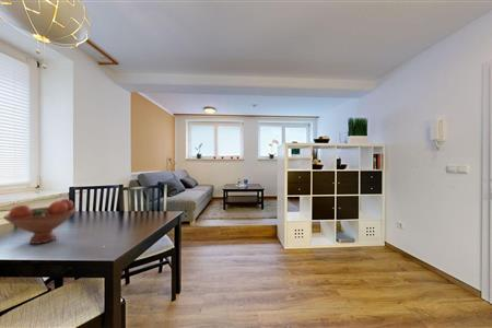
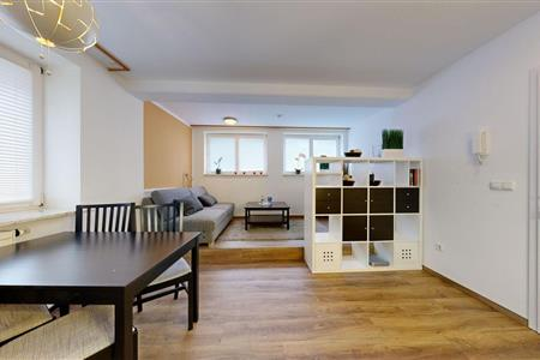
- fruit bowl (43, 220)
